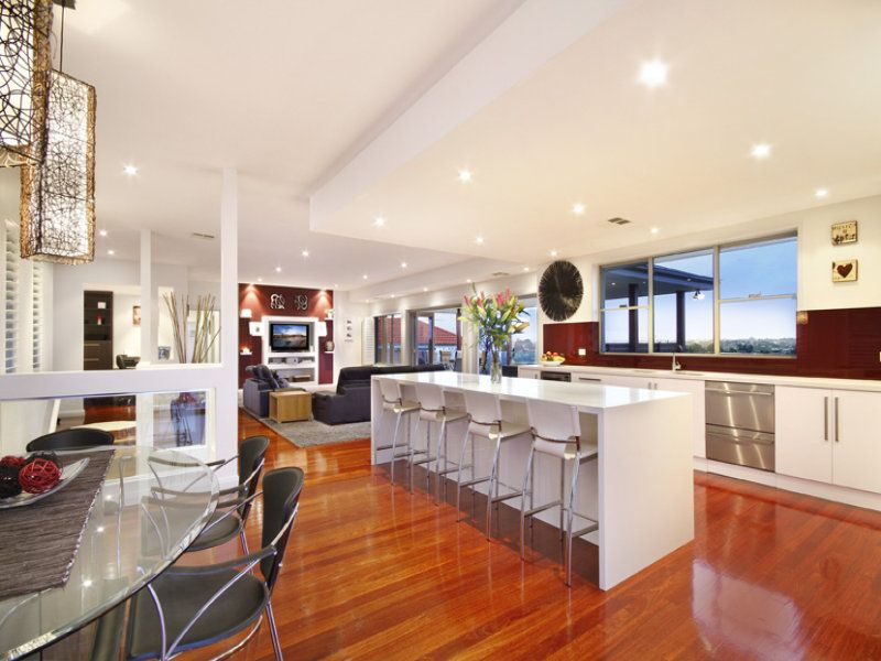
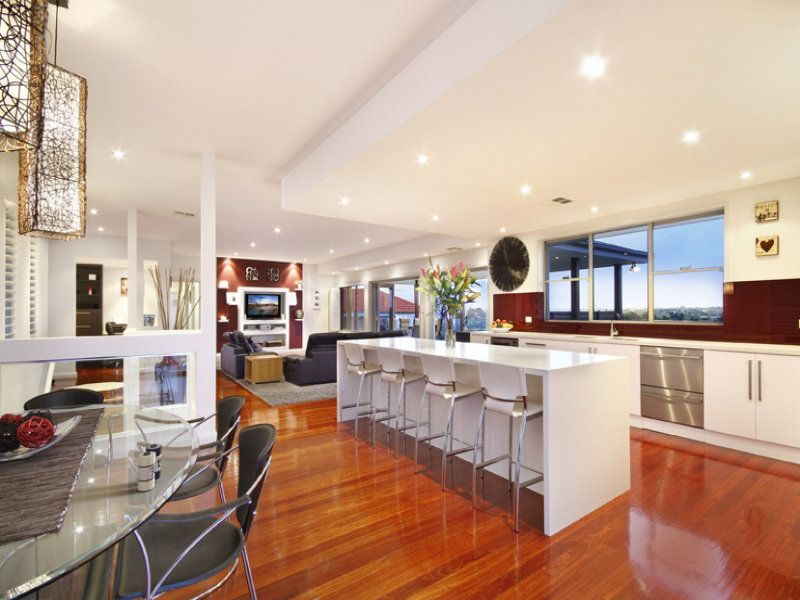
+ candle (148, 464)
